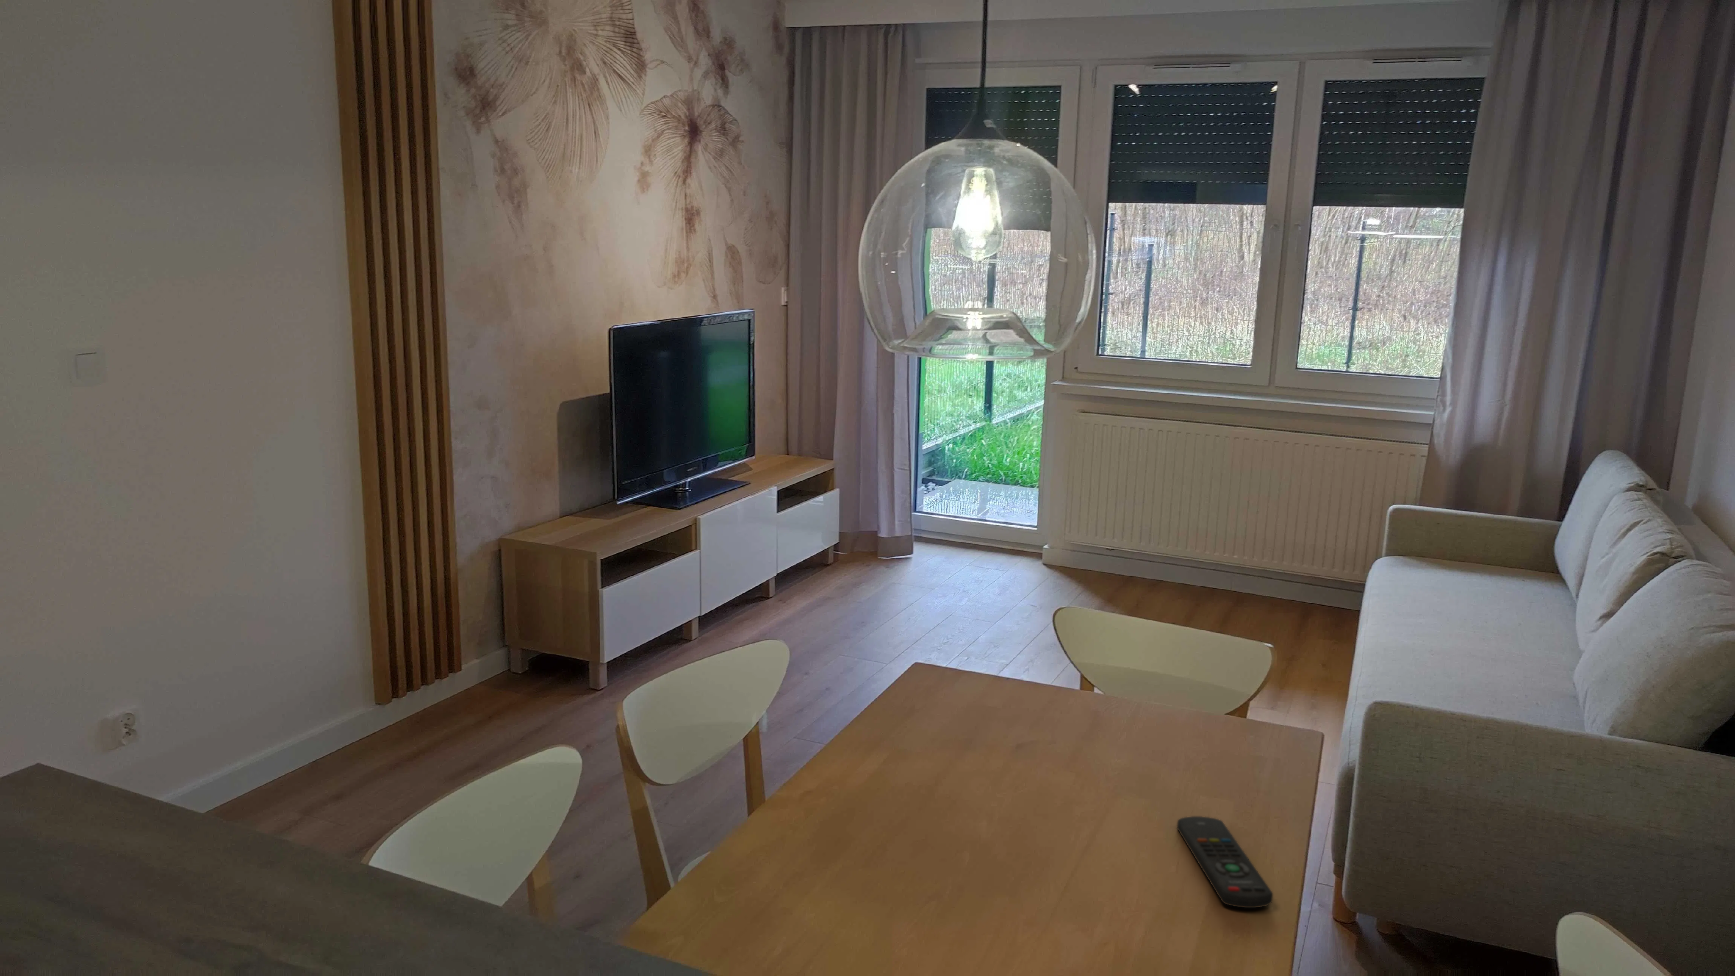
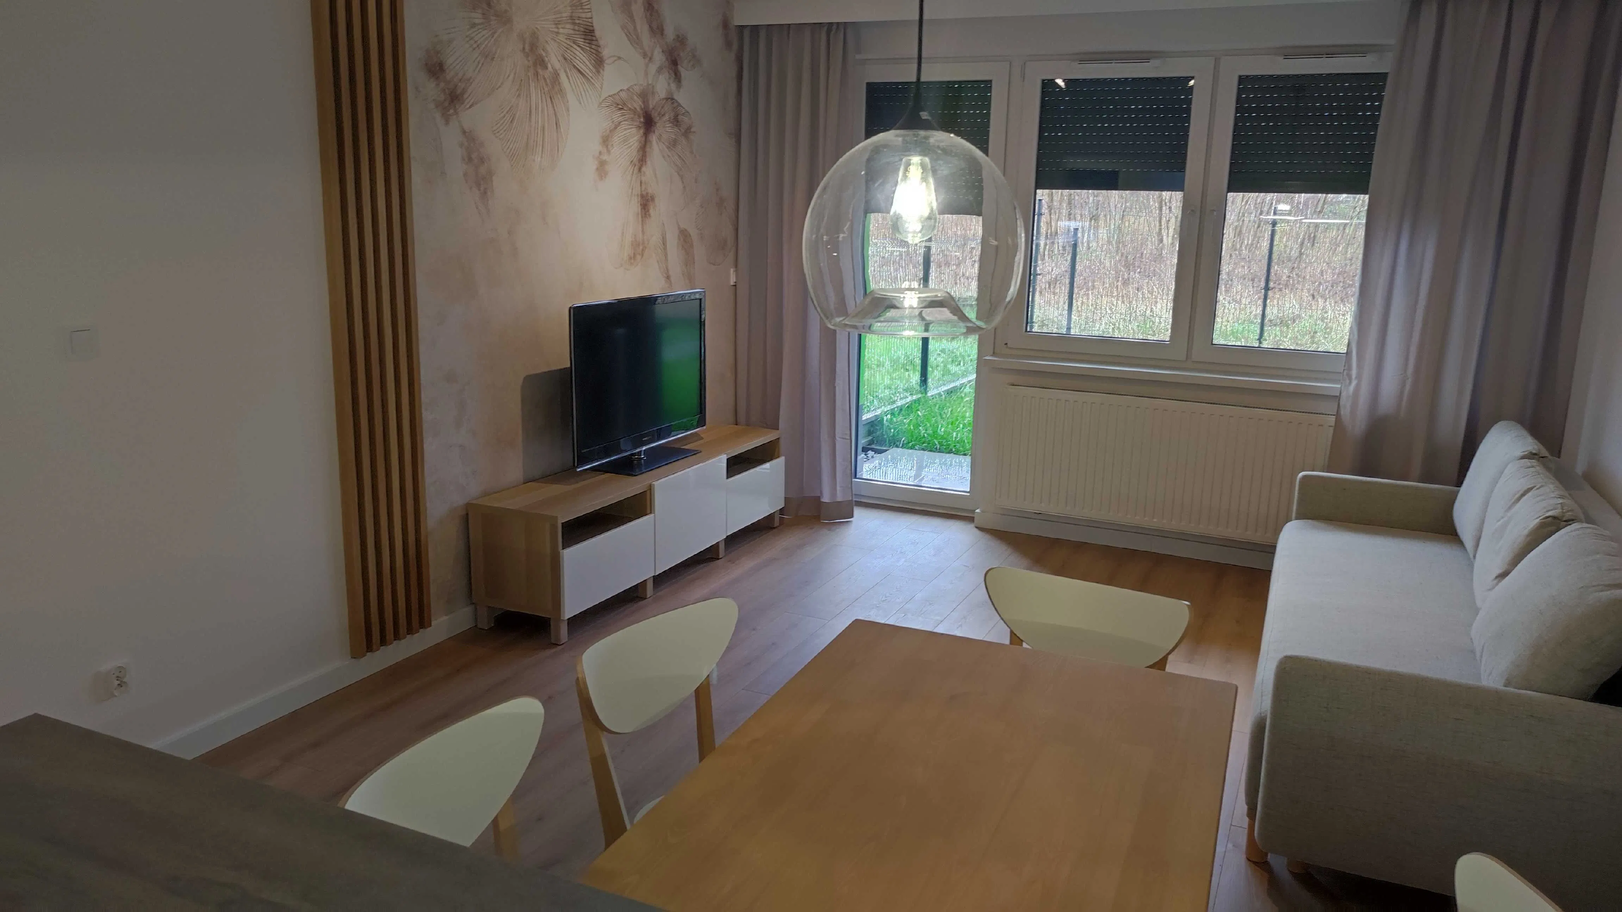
- remote control (1223, 858)
